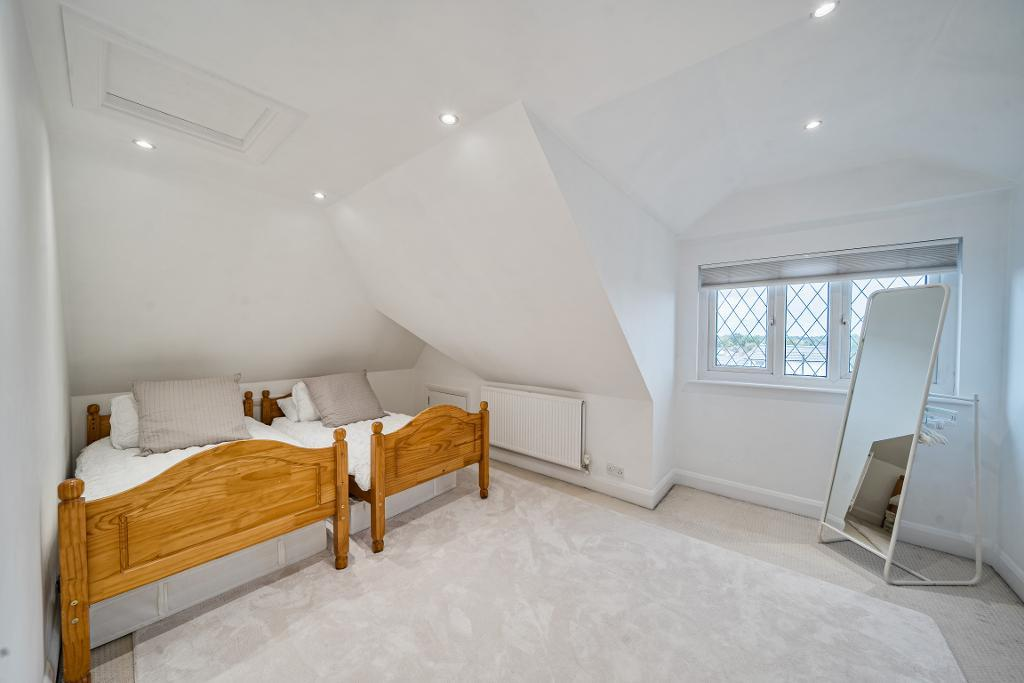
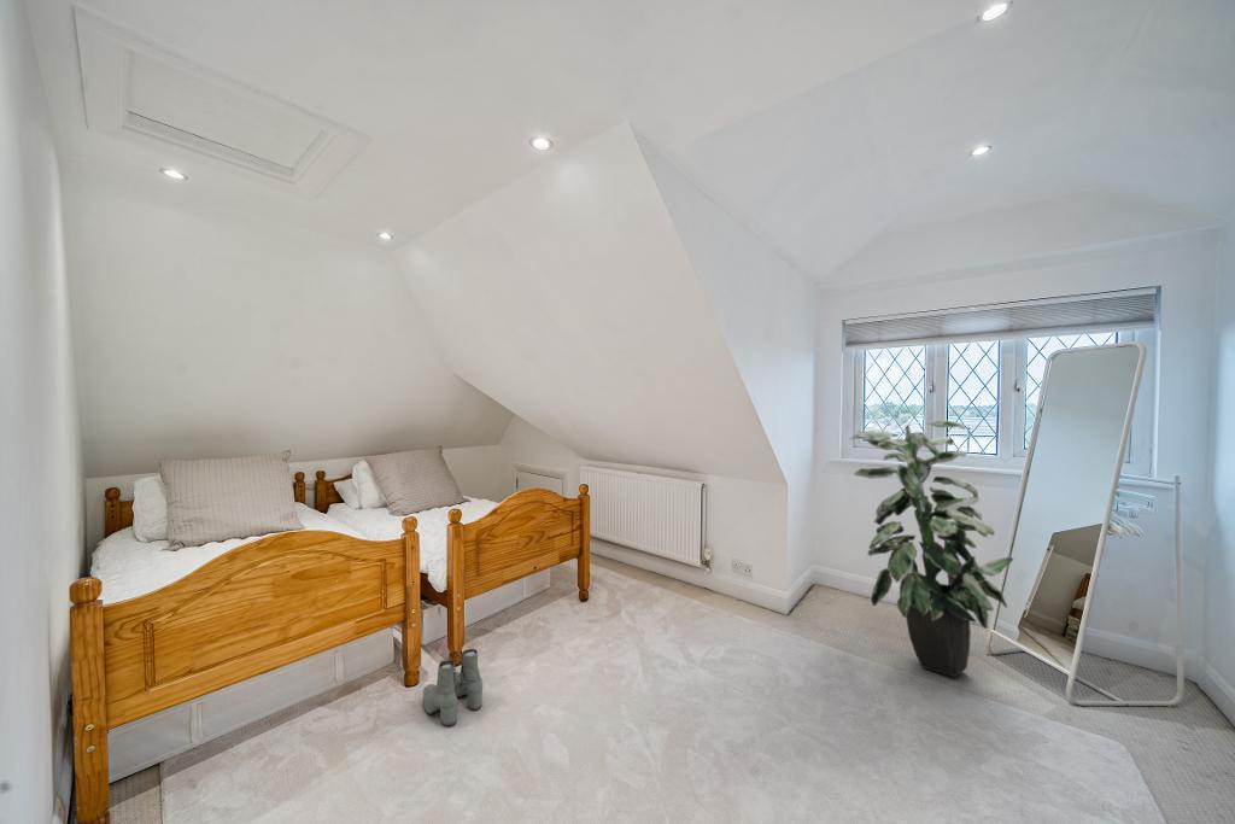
+ boots (452, 678)
+ indoor plant (927, 543)
